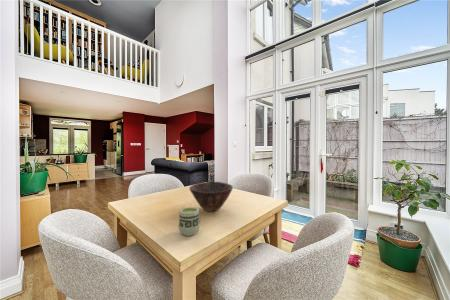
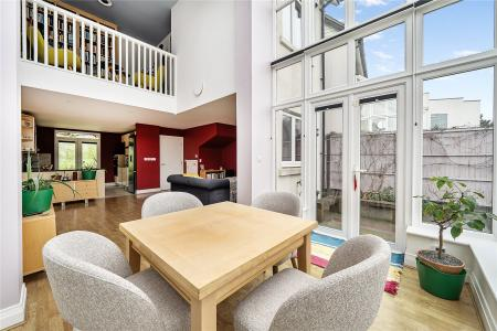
- bowl (211, 197)
- cup (189, 221)
